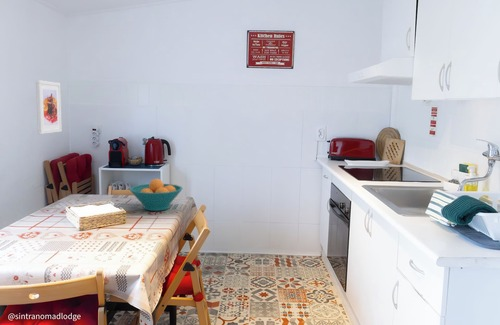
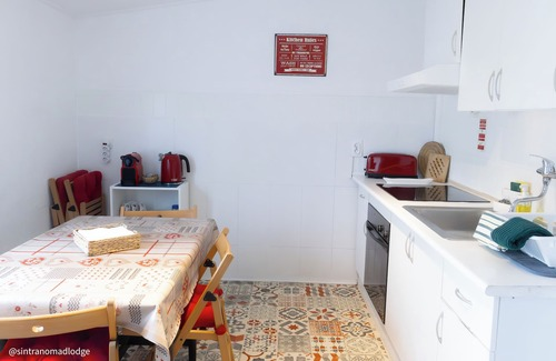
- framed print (49, 107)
- fruit bowl (156, 193)
